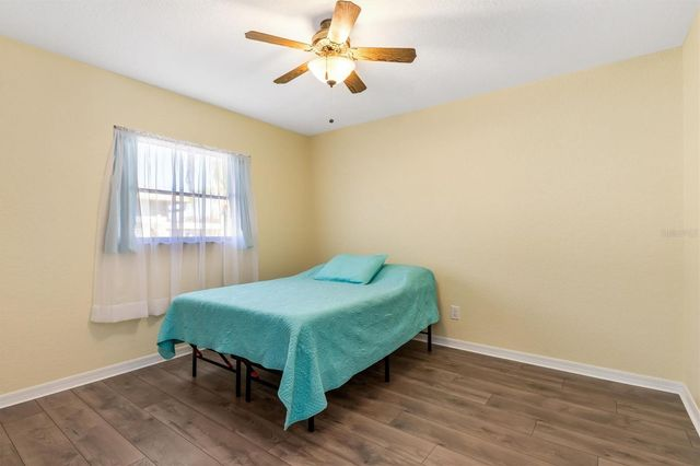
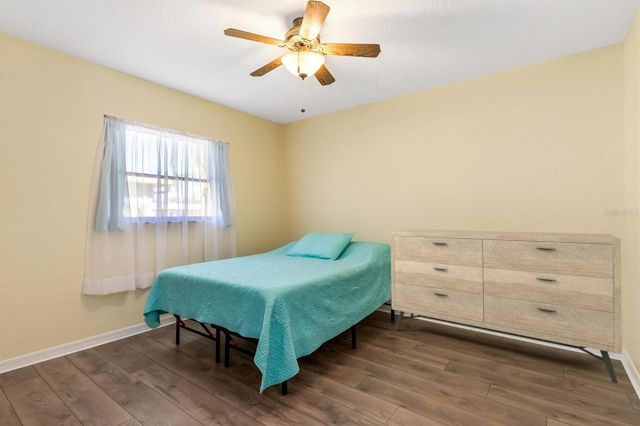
+ dresser (487, 288)
